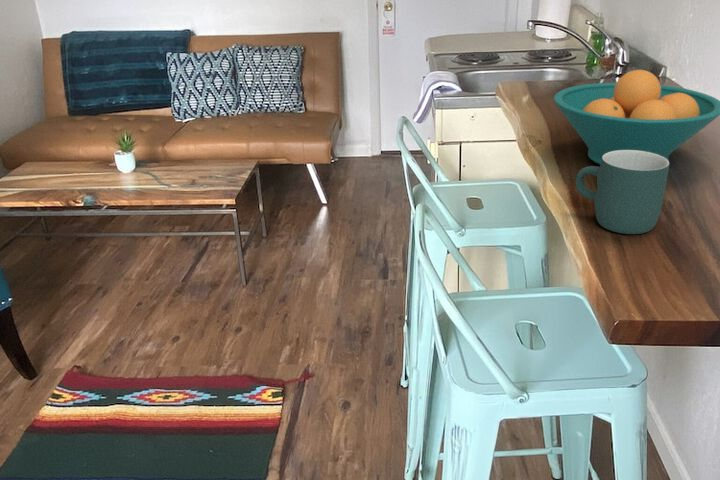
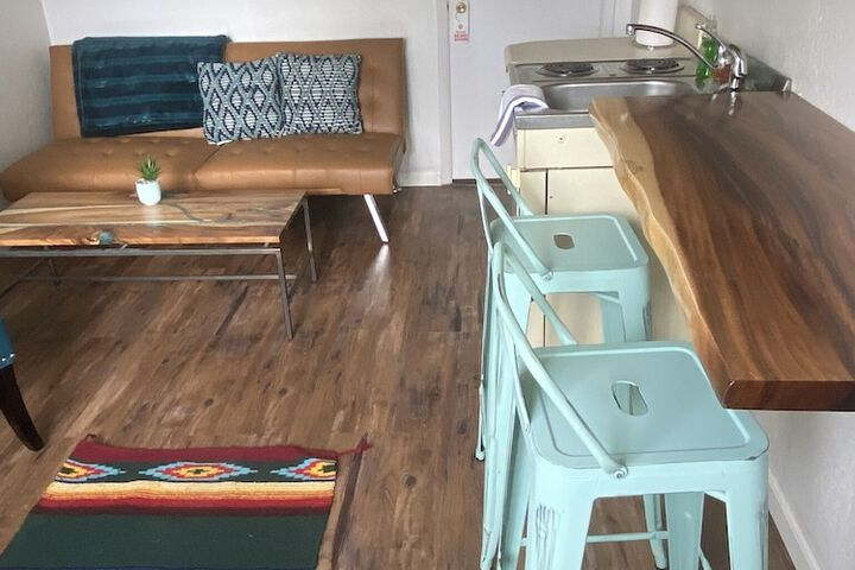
- fruit bowl (633, 116)
- mug (617, 191)
